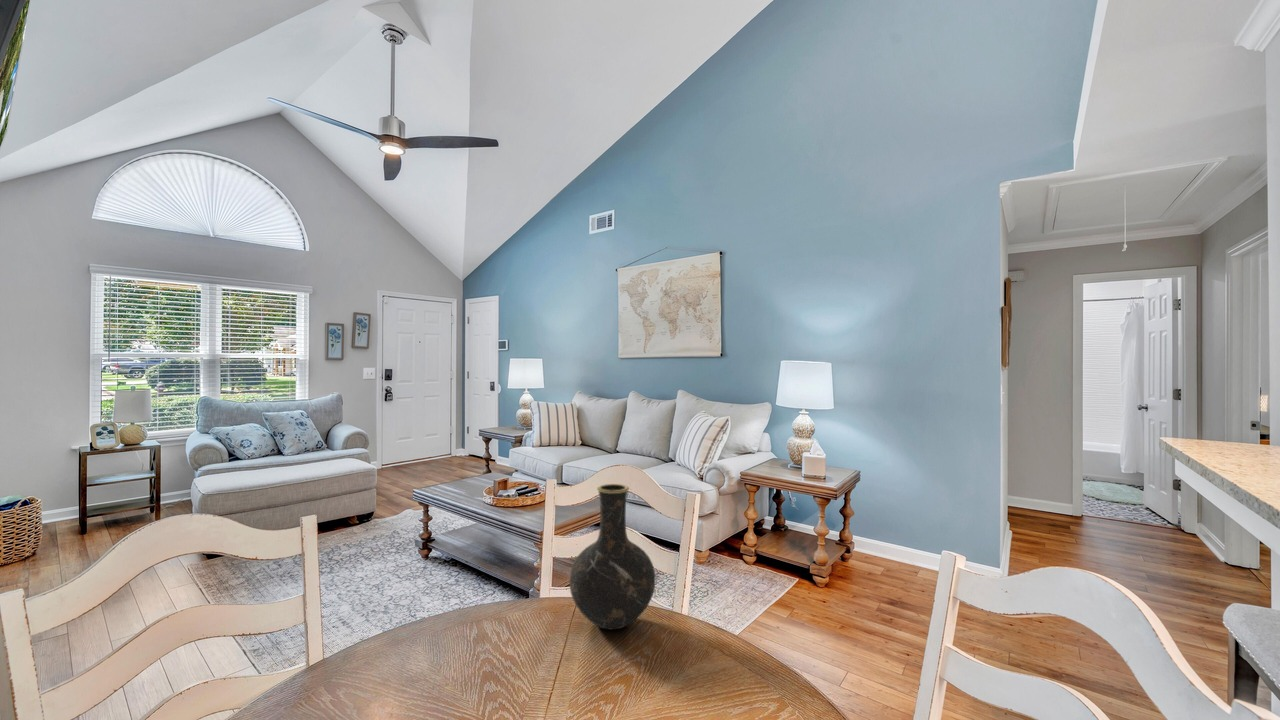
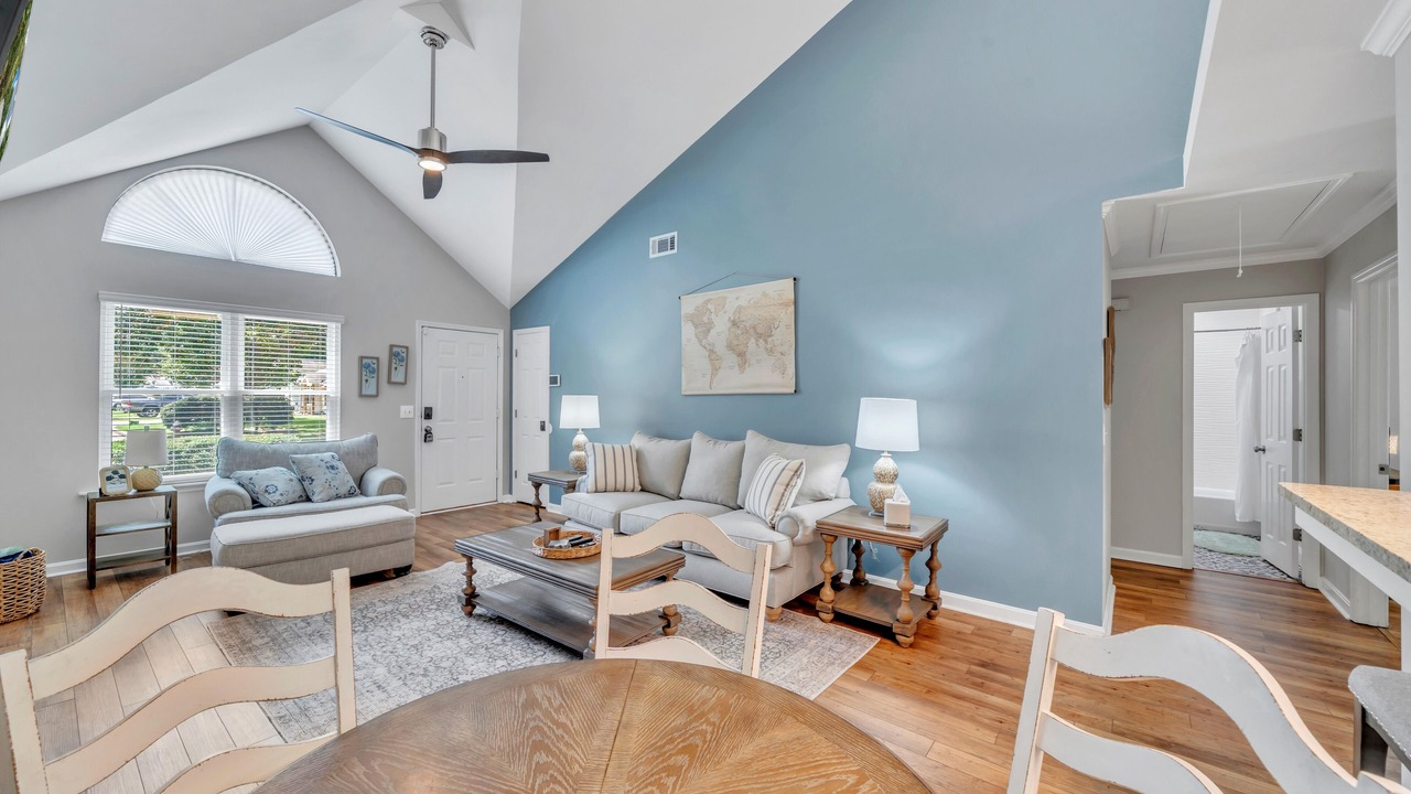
- vase (612, 554)
